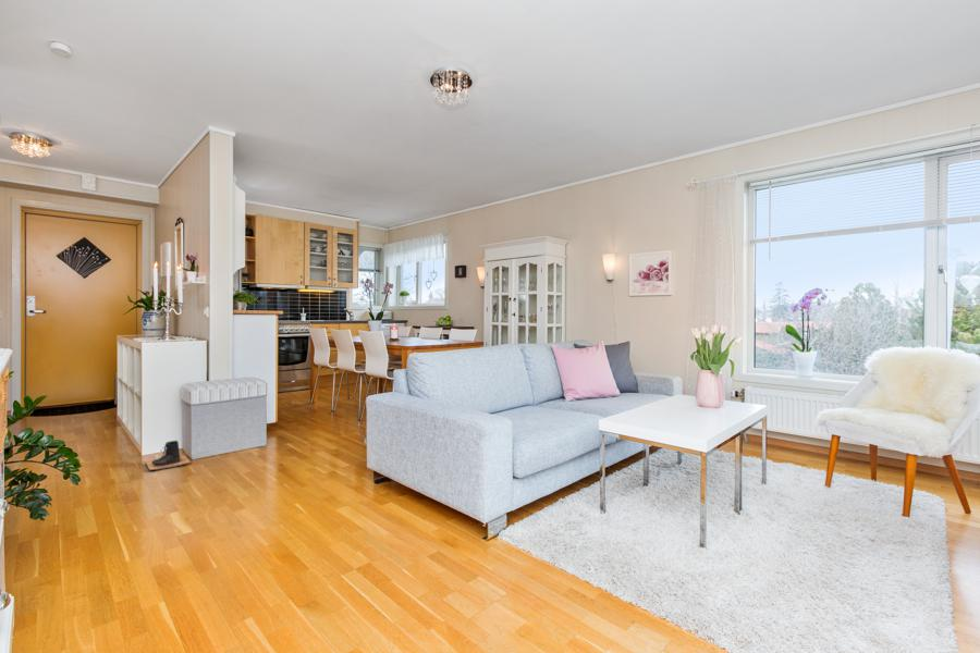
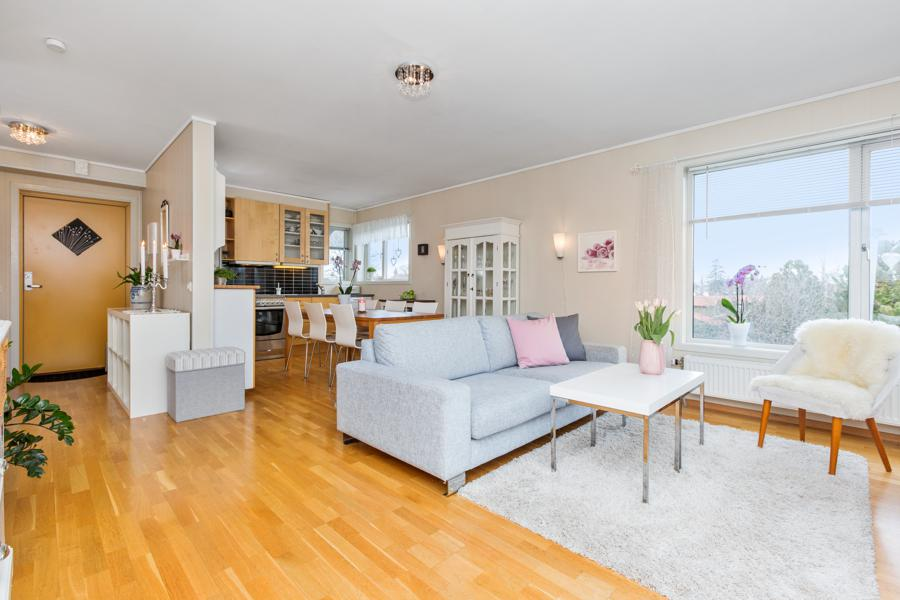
- boots (168, 453)
